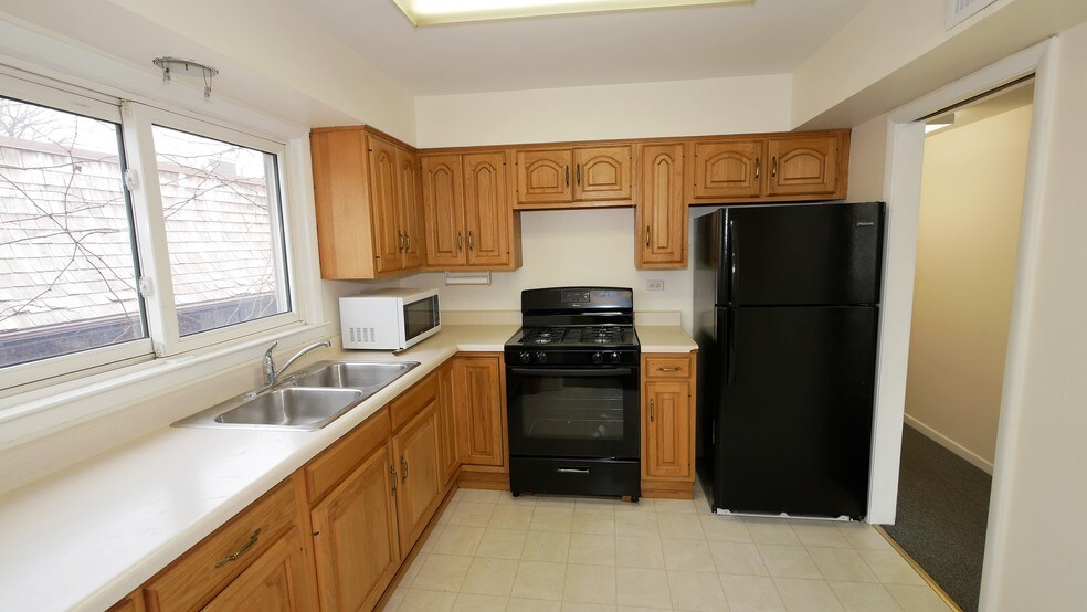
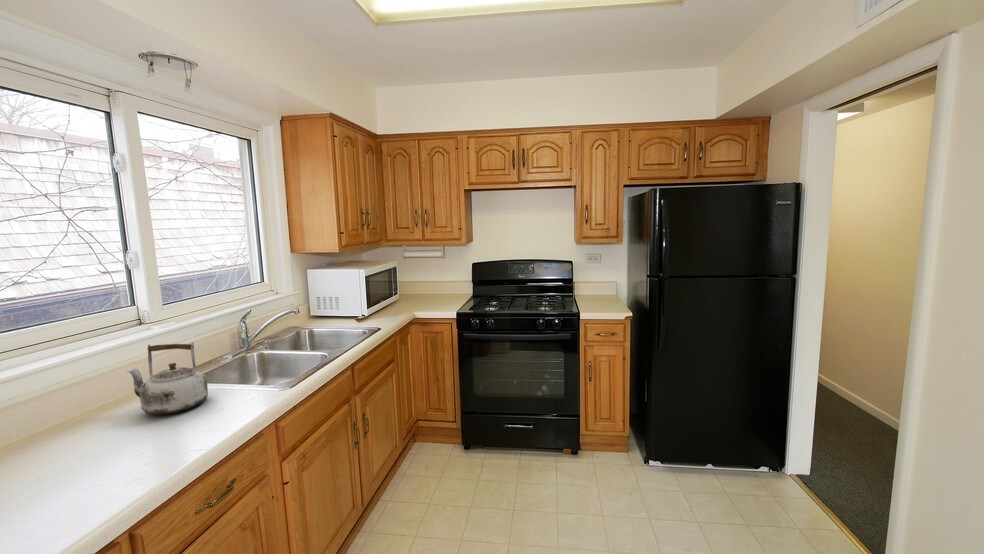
+ kettle (166, 375)
